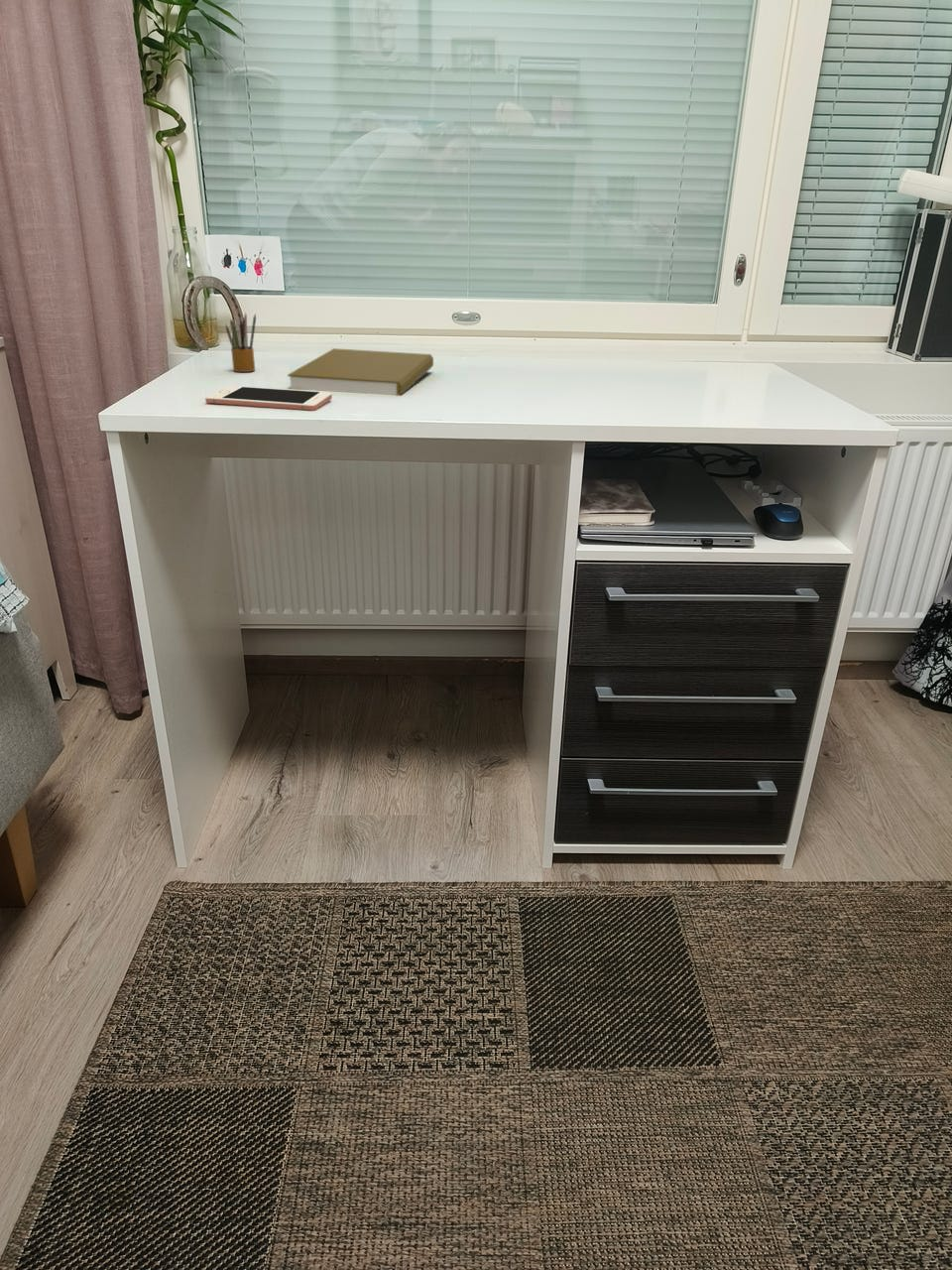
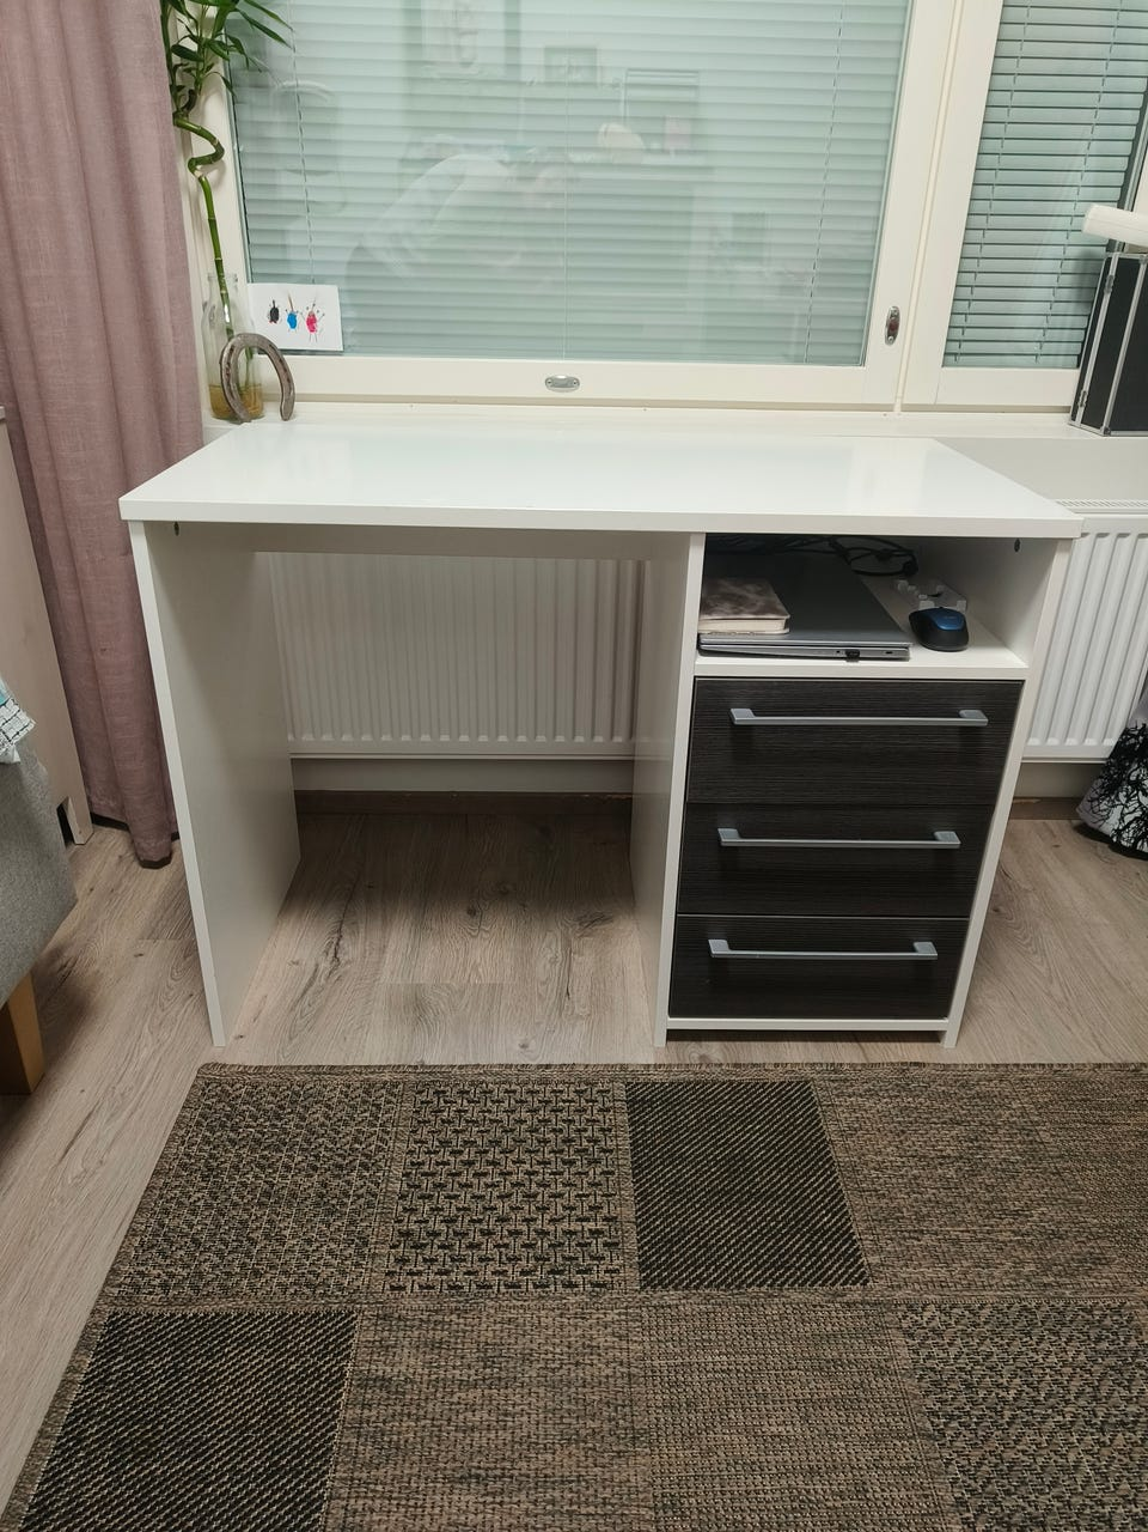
- cell phone (270, 397)
- book (365, 371)
- pencil box (242, 342)
